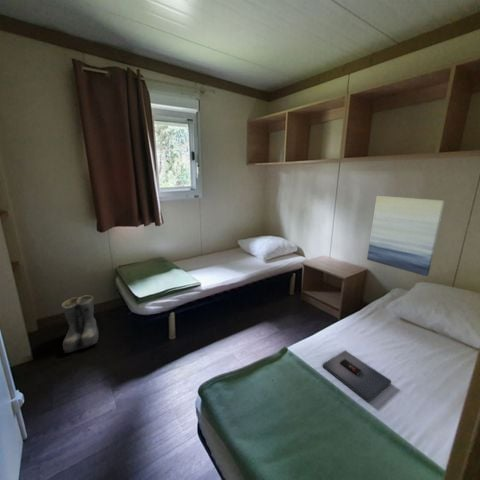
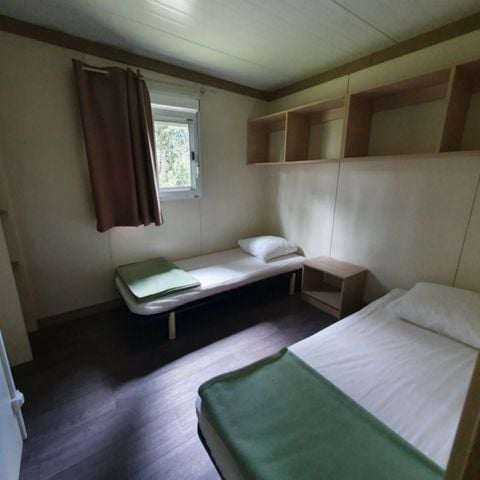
- book (355, 372)
- wall art (401, 233)
- boots (79, 321)
